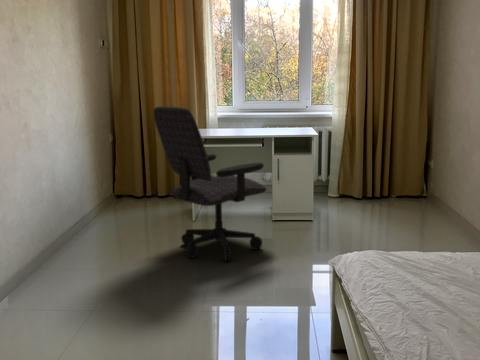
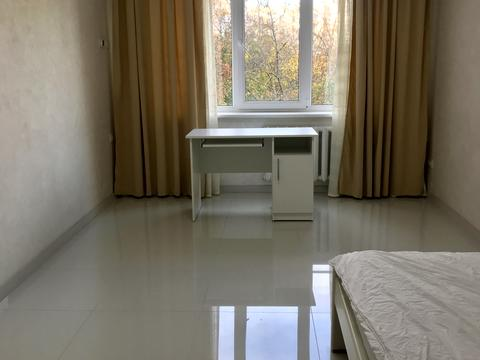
- office chair (212, 178)
